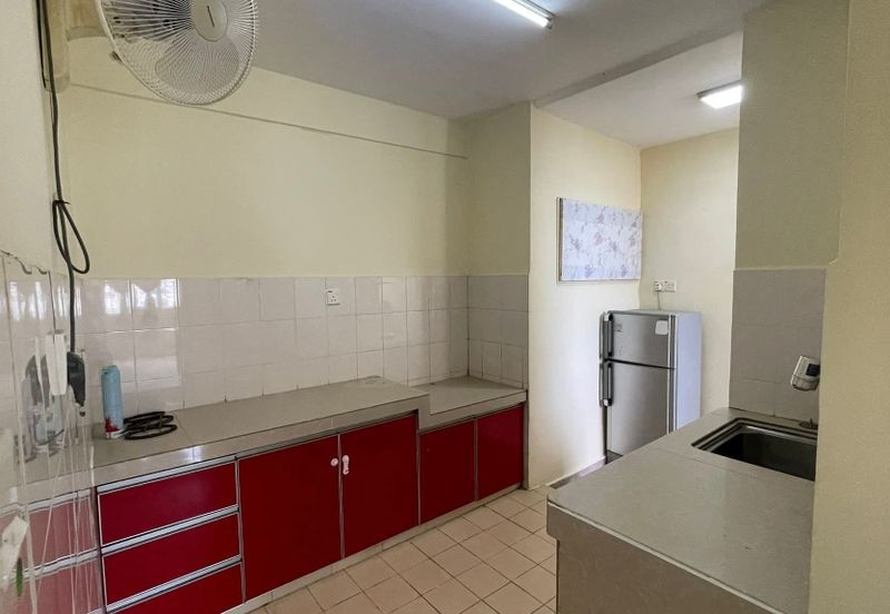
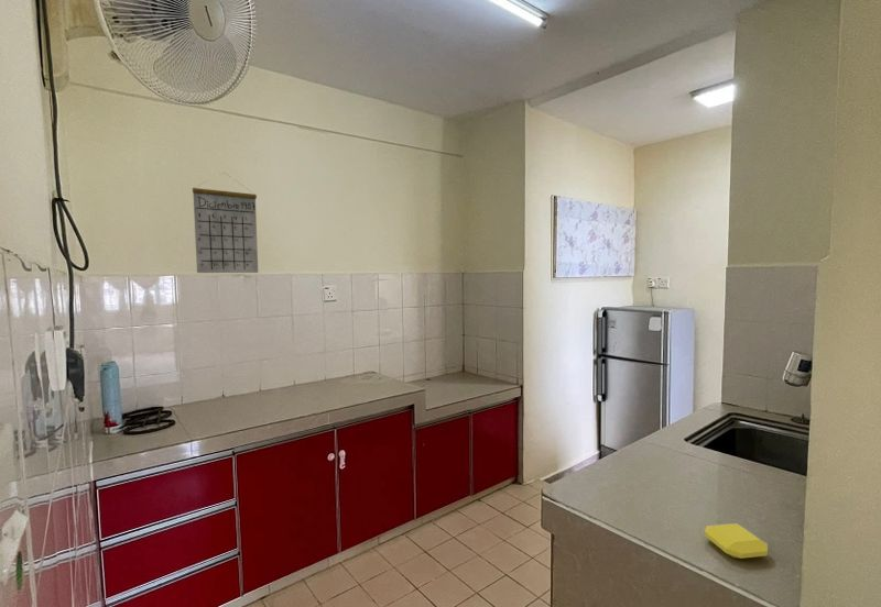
+ calendar (226, 222)
+ soap bar (735, 540)
